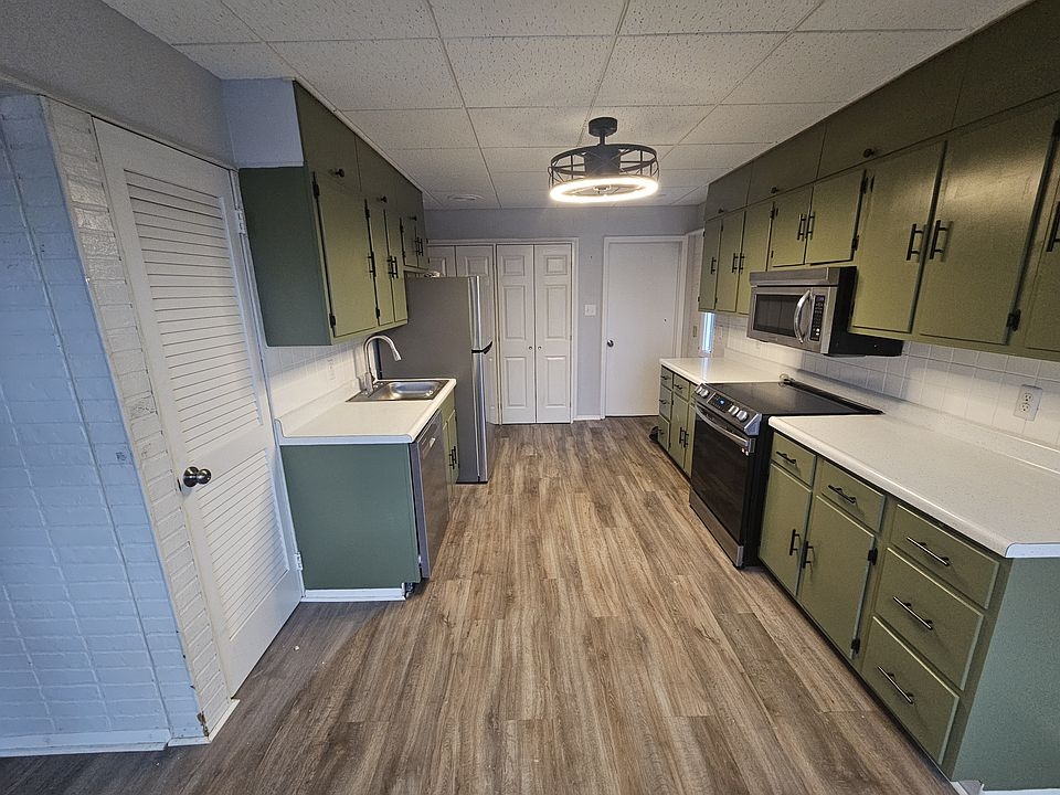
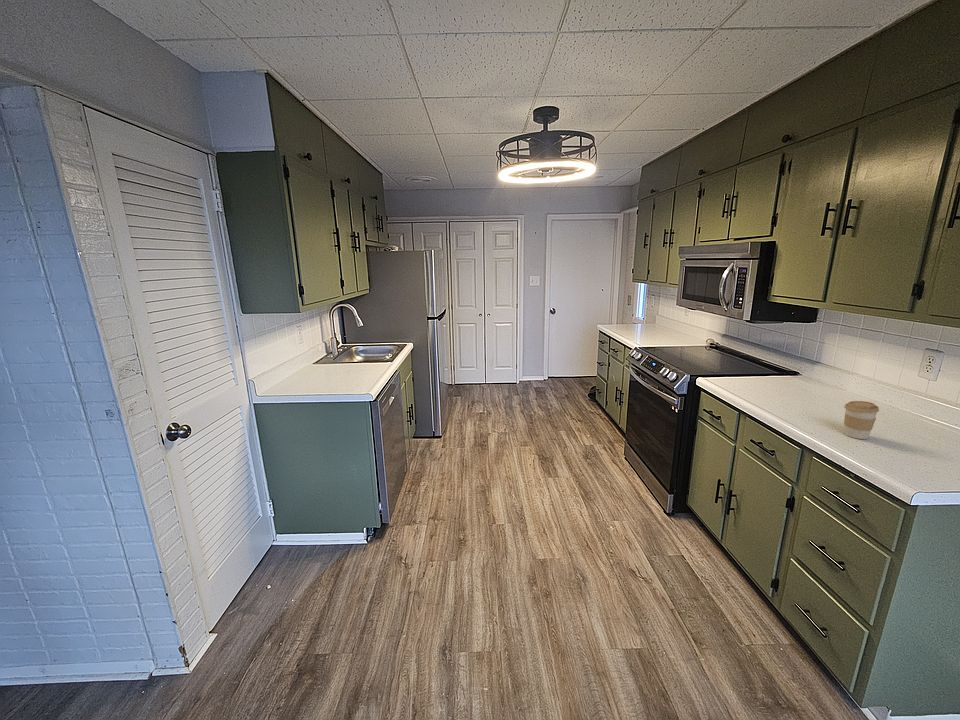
+ coffee cup (859, 419)
